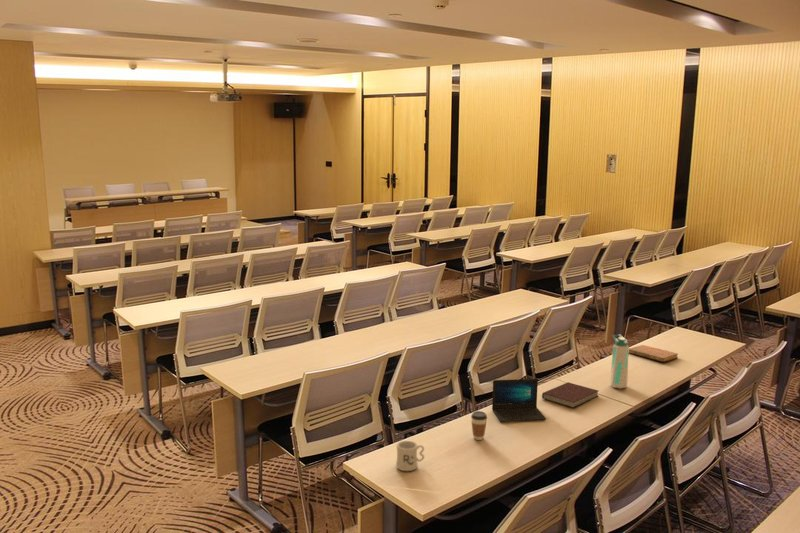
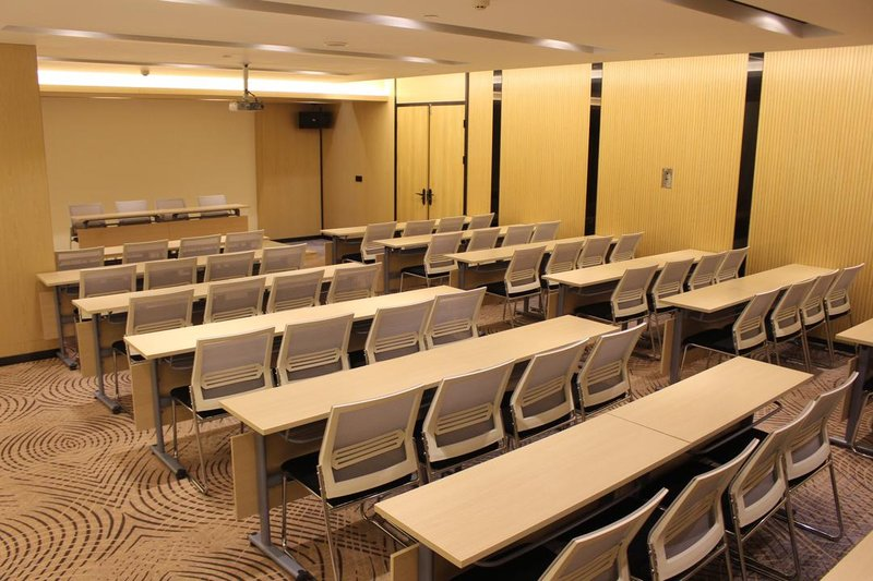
- notebook (652, 353)
- water bottle (619, 361)
- mug (410, 455)
- laptop (519, 399)
- notebook (570, 394)
- coffee cup (478, 425)
